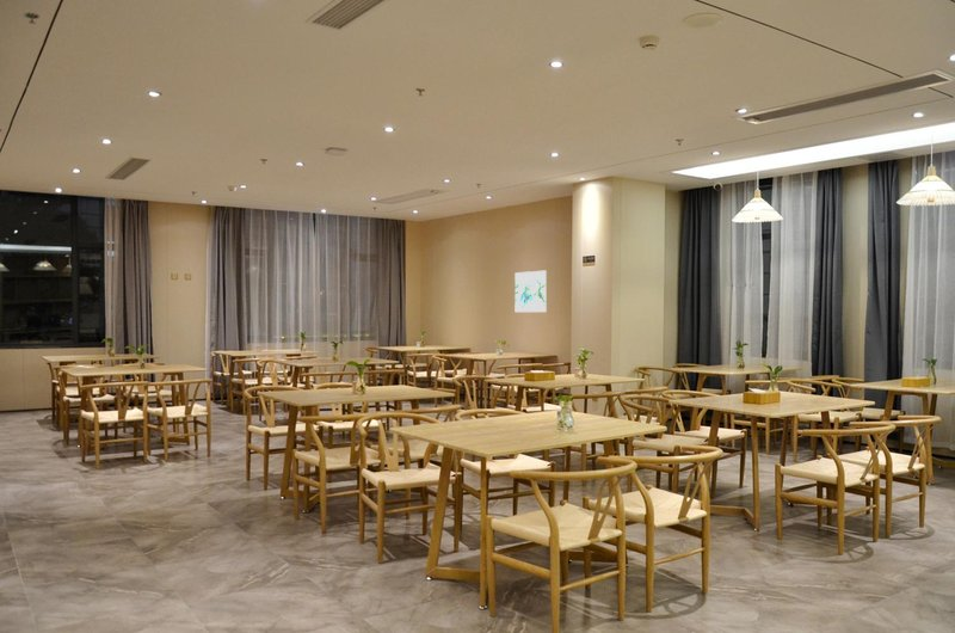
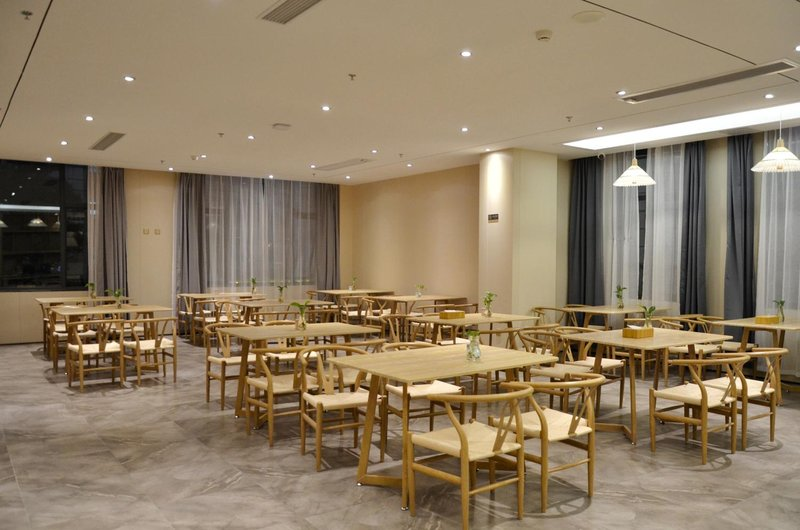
- wall art (530, 291)
